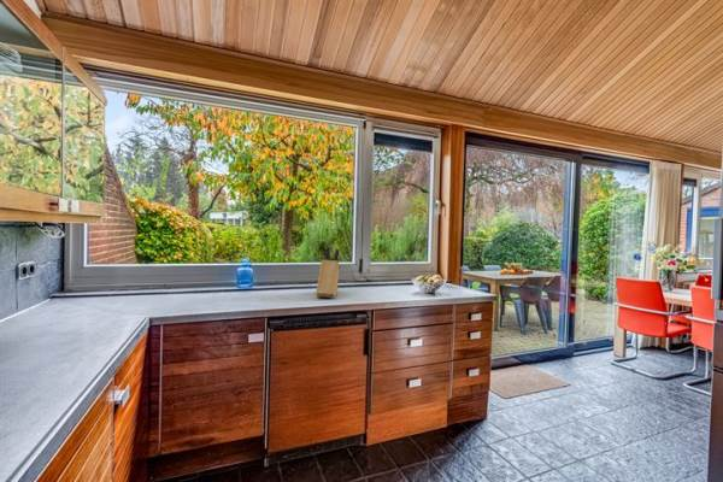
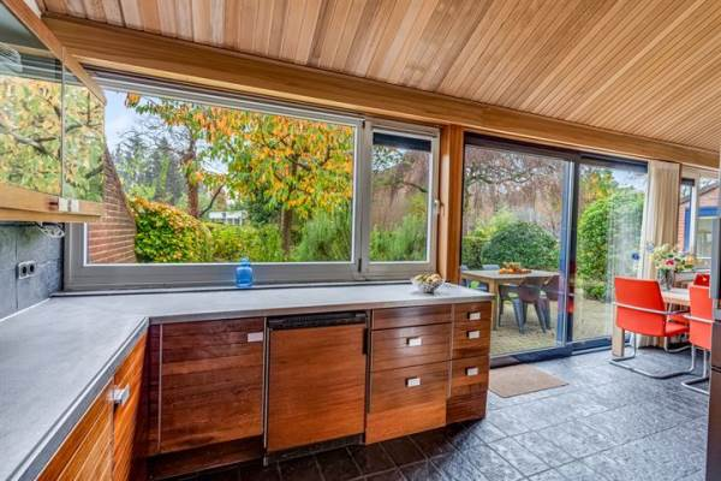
- knife block (329, 270)
